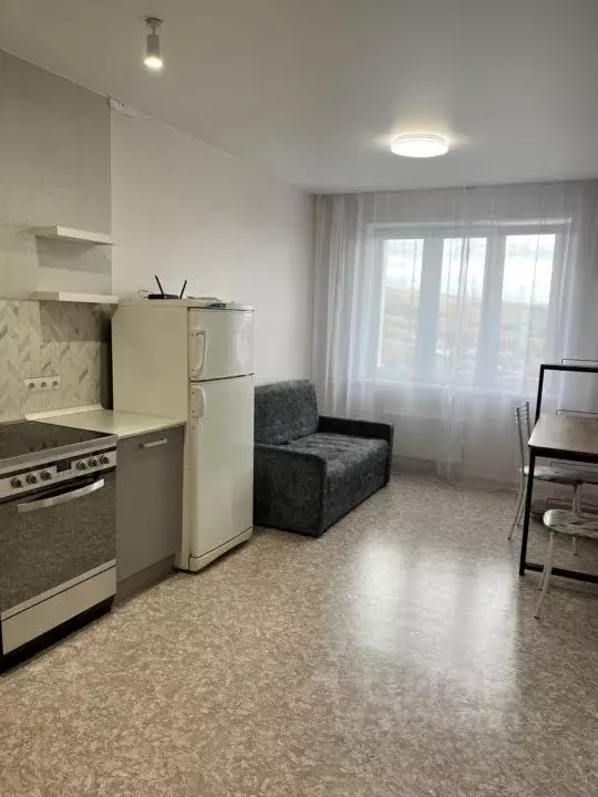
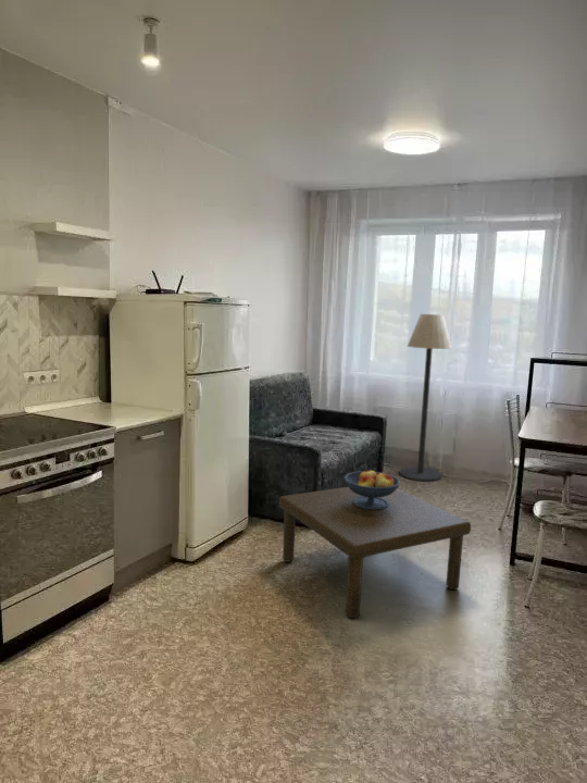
+ fruit bowl (371, 486)
+ floor lamp (425, 396)
+ coffee table (369, 542)
